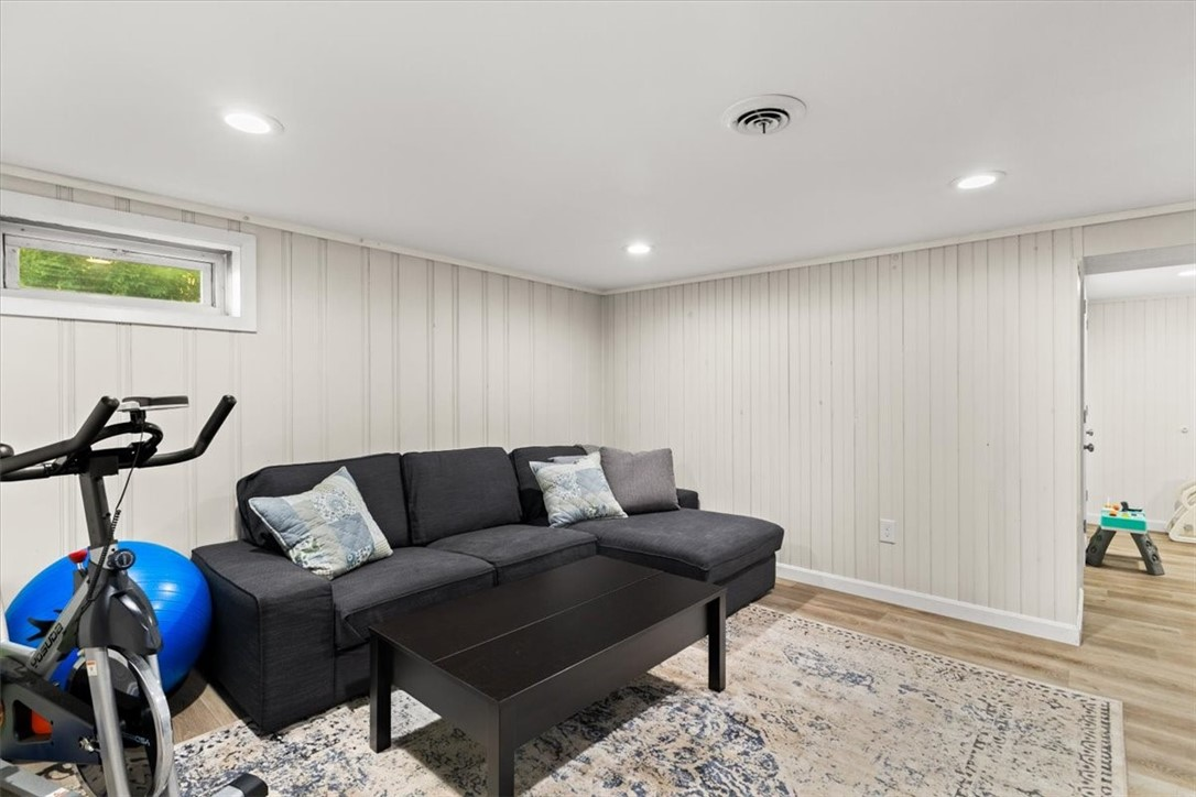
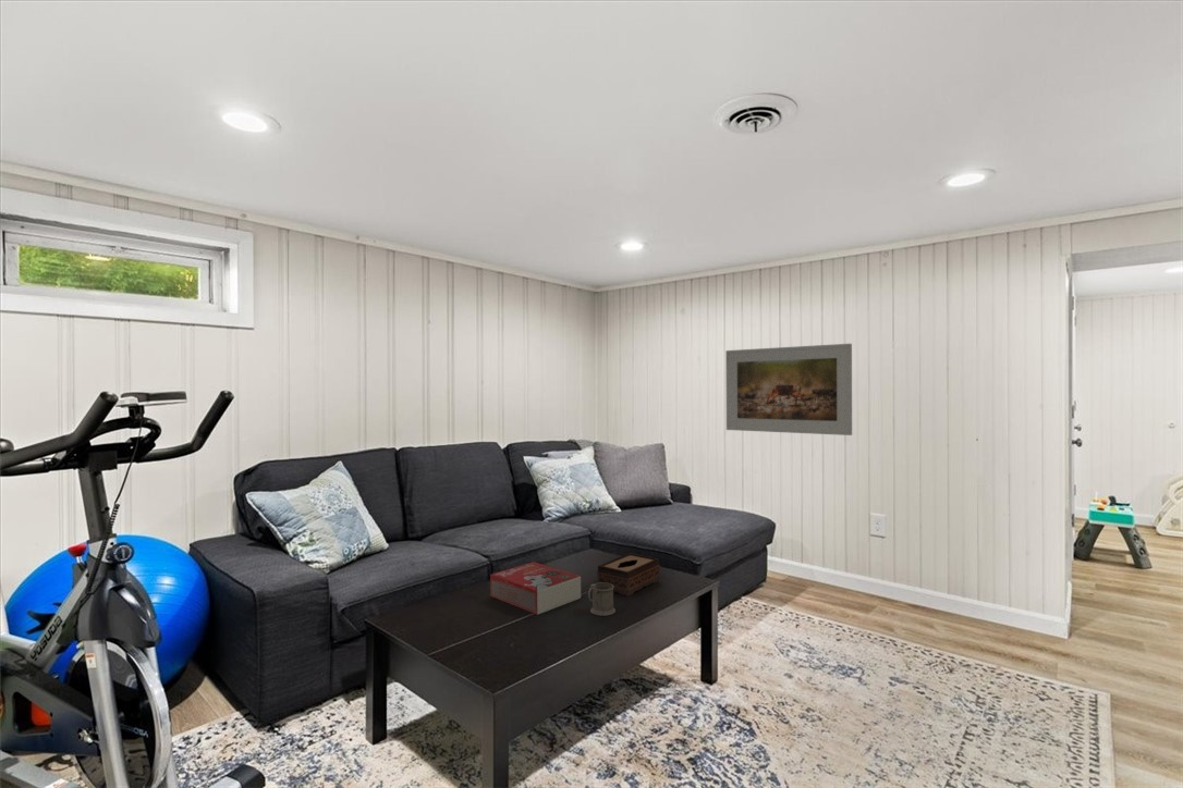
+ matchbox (535, 586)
+ tissue box (629, 572)
+ mug (599, 596)
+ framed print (784, 390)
